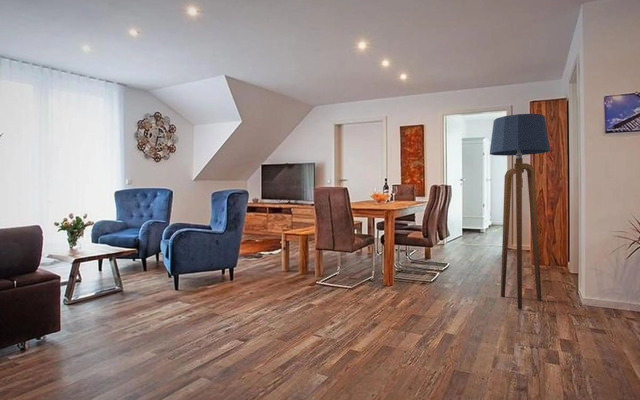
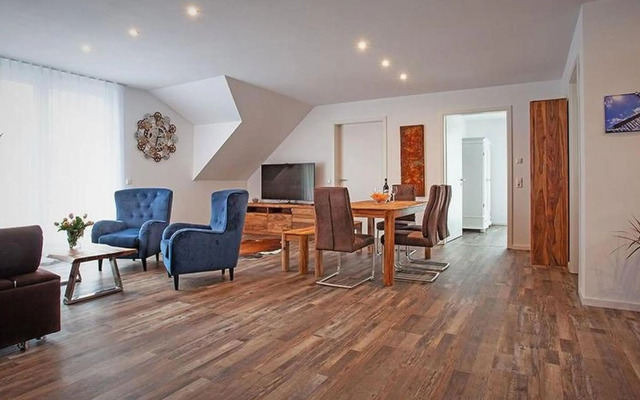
- floor lamp (519, 210)
